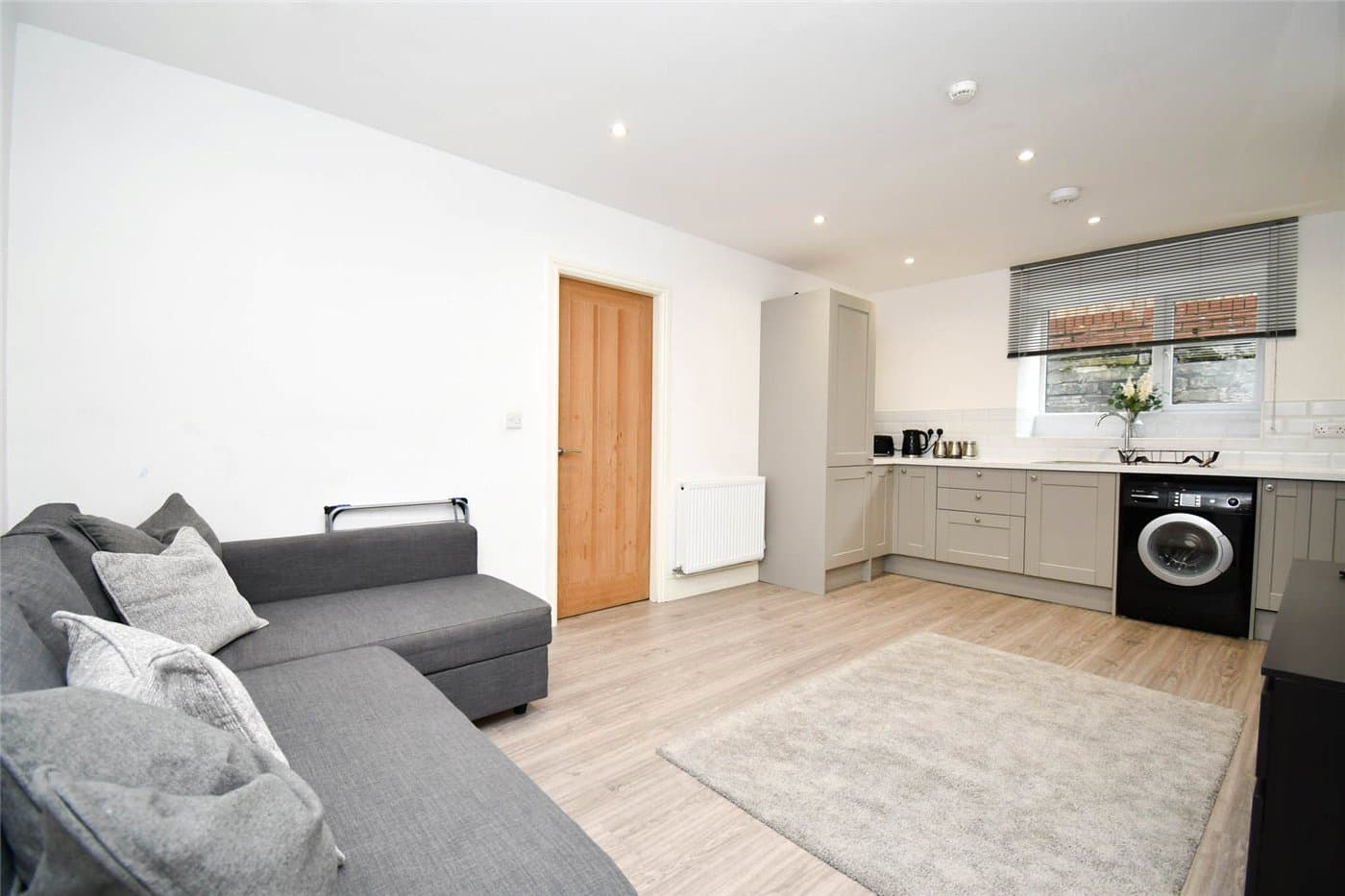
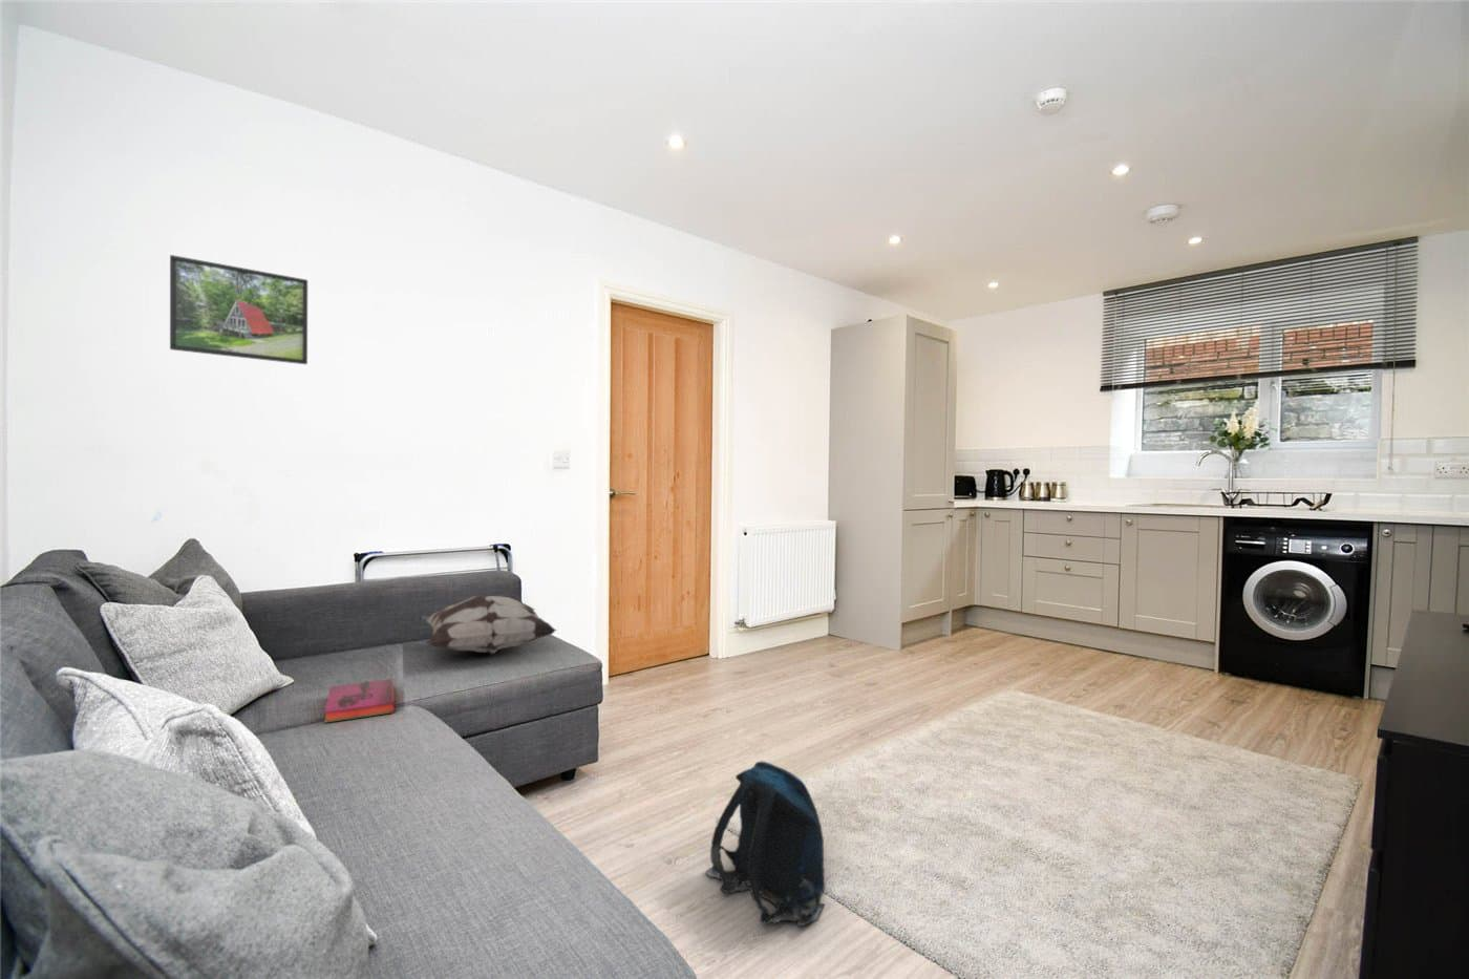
+ backpack (766, 833)
+ hardback book (360, 699)
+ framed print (242, 312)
+ decorative pillow (484, 623)
